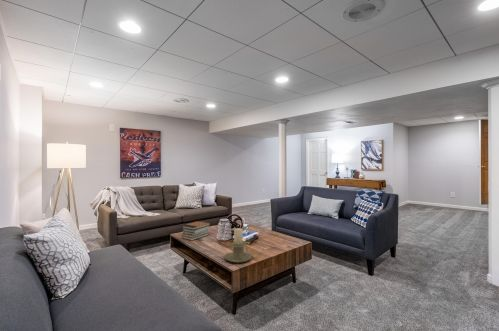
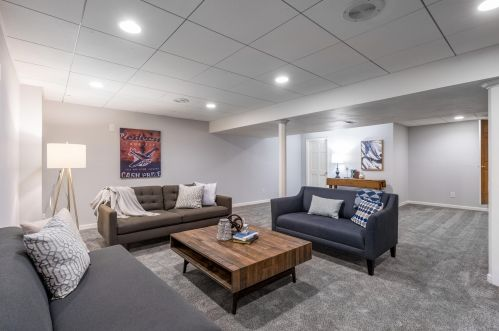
- candle holder (238, 243)
- book stack (196, 230)
